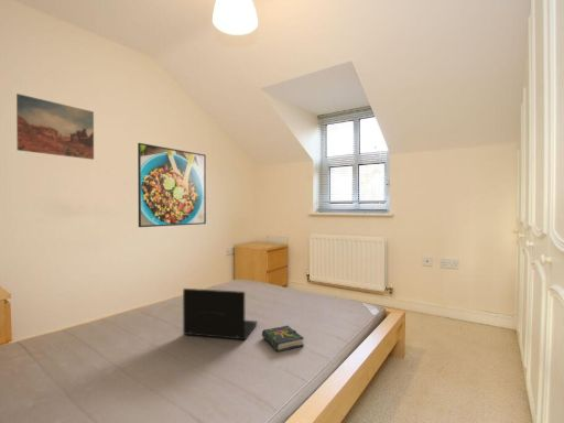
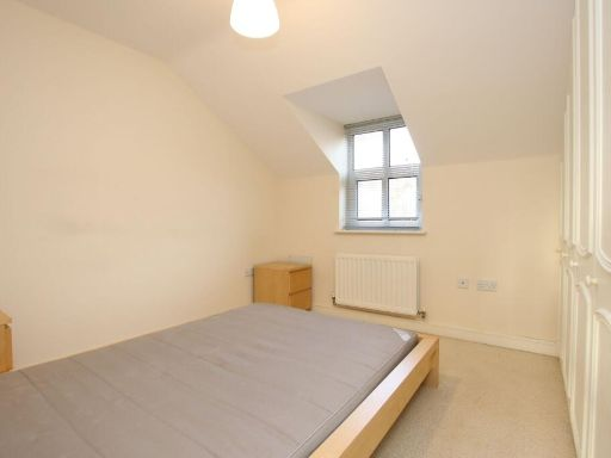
- book (282, 337)
- laptop (221, 307)
- wall art (58, 129)
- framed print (175, 187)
